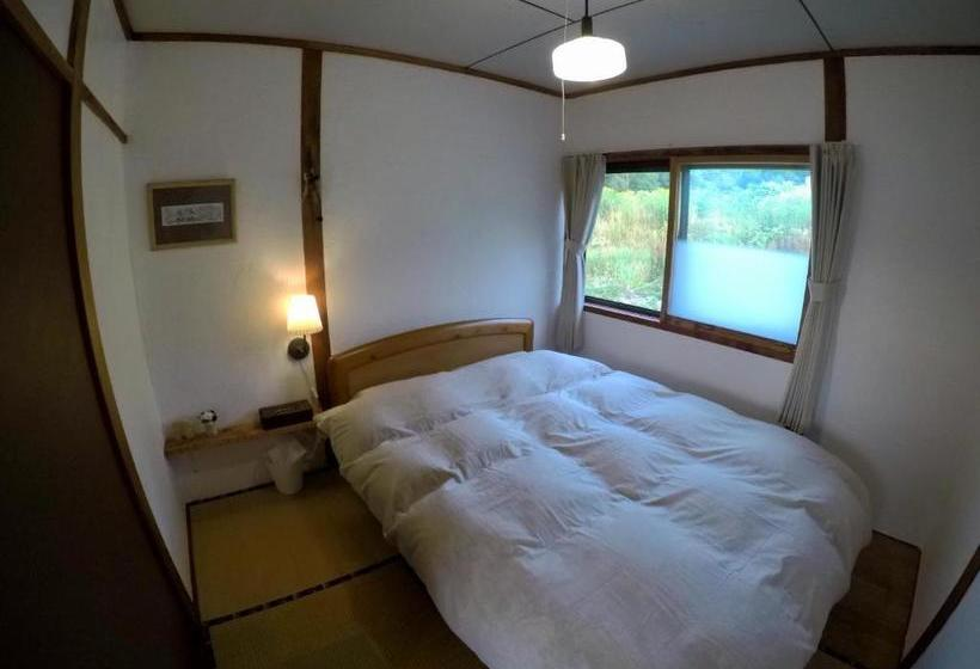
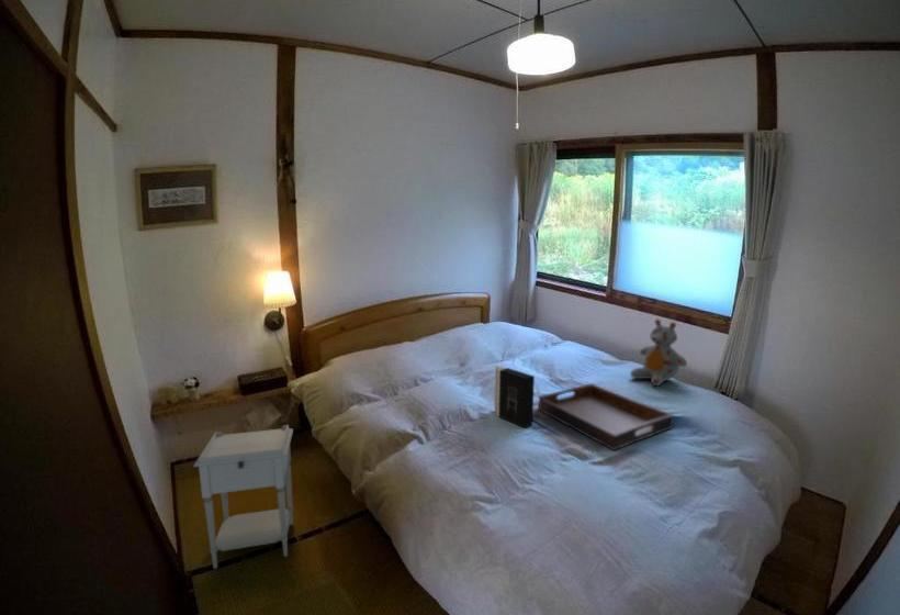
+ nightstand (250, 489)
+ book (510, 394)
+ stuffed bear (656, 350)
+ serving tray (600, 412)
